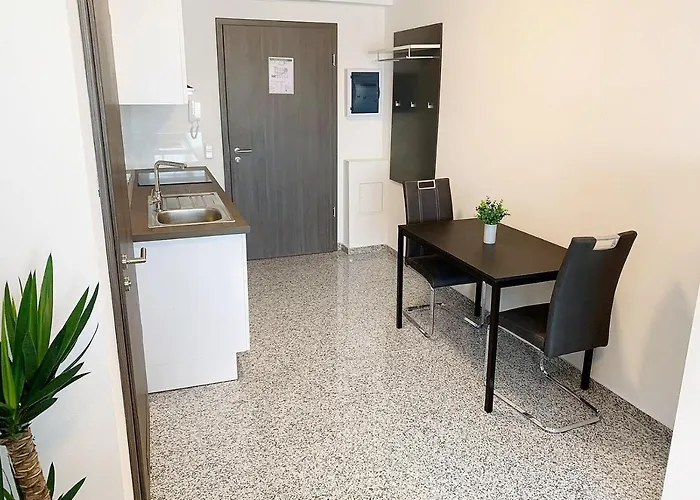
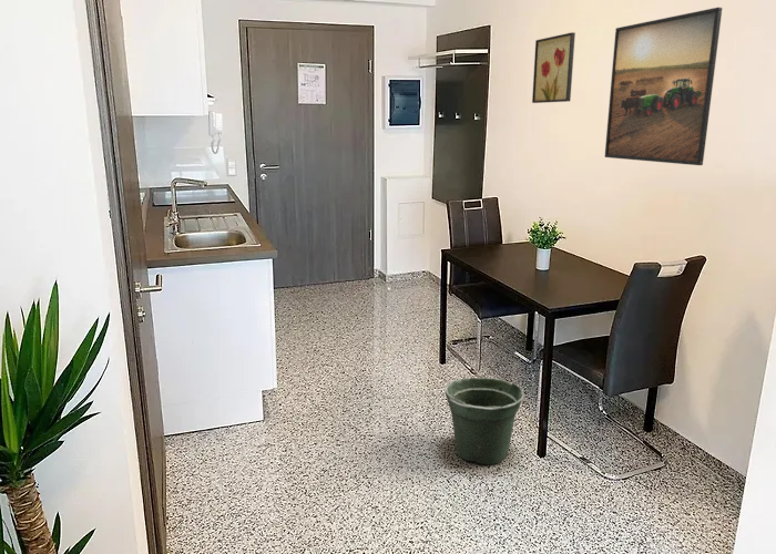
+ flower pot (482, 420)
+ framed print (655, 91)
+ wall art (553, 70)
